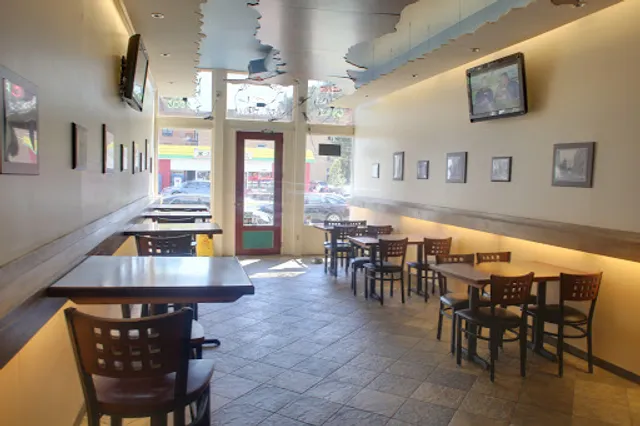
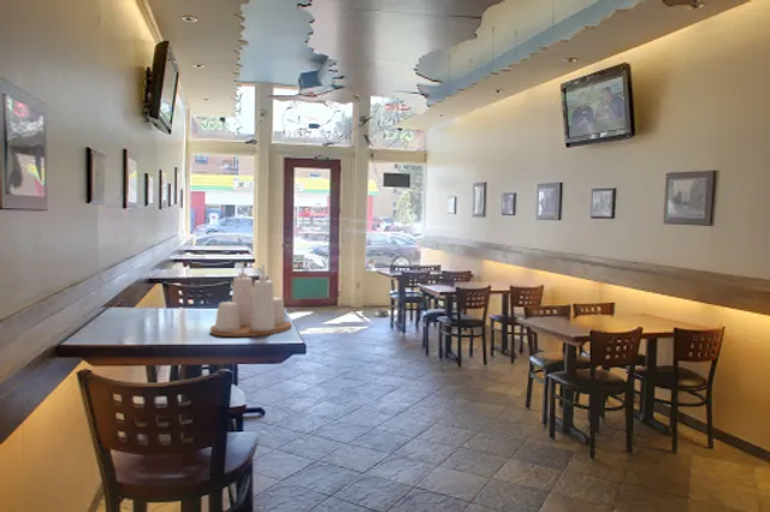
+ condiment set (251, 296)
